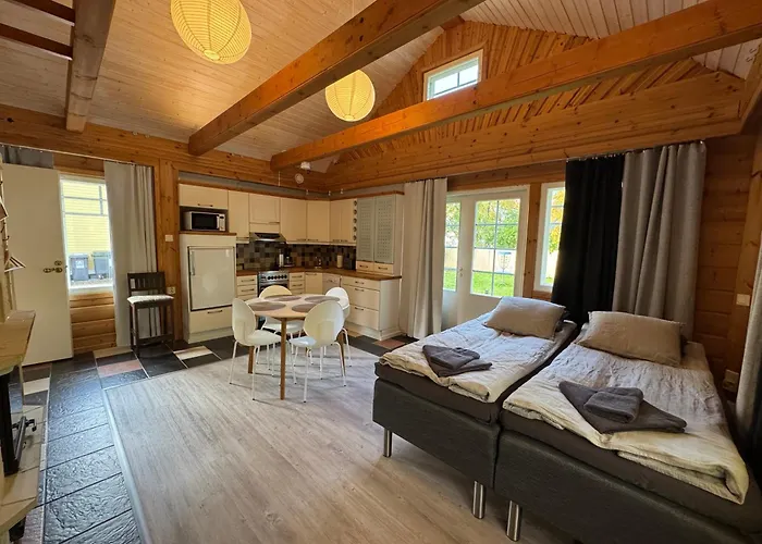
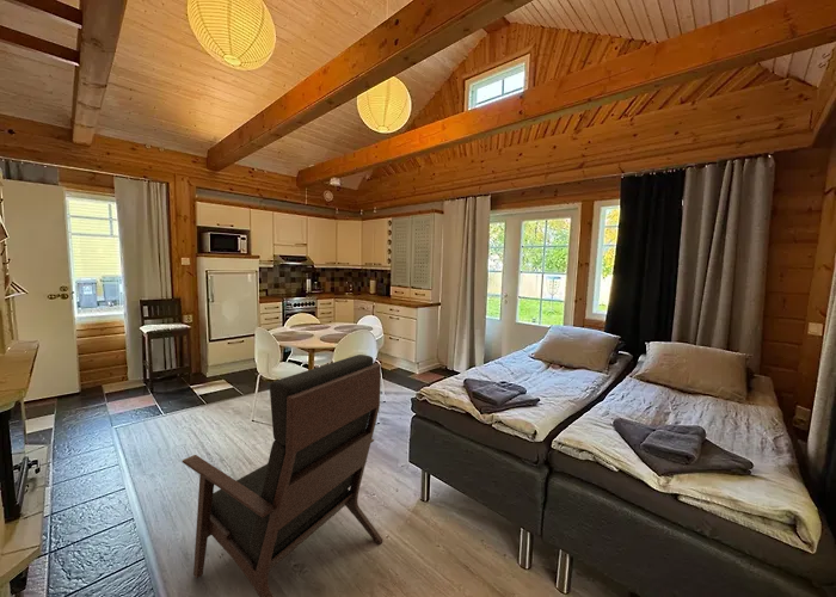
+ lounge chair (294, 458)
